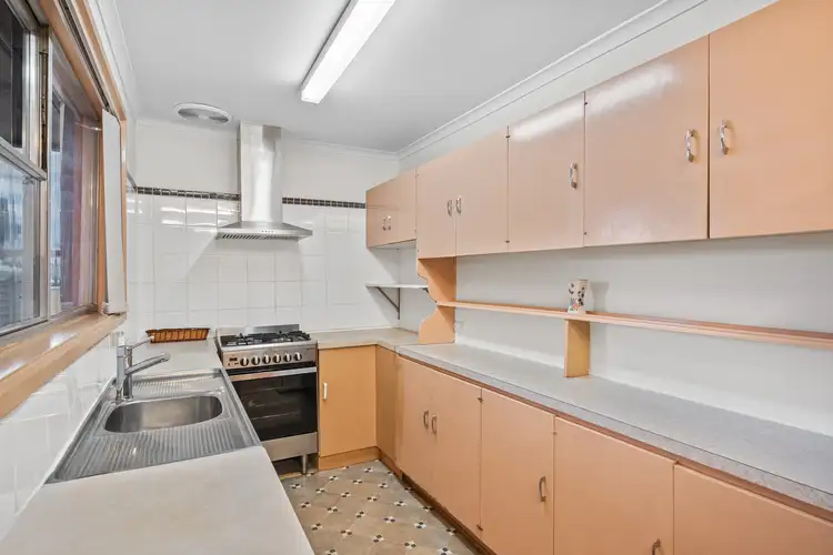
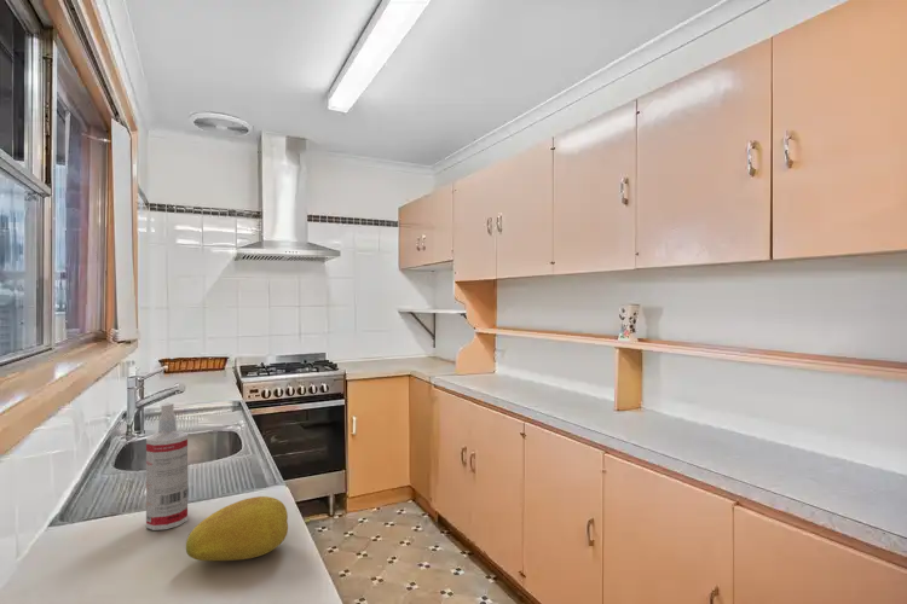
+ spray bottle (167, 463)
+ fruit (238, 528)
